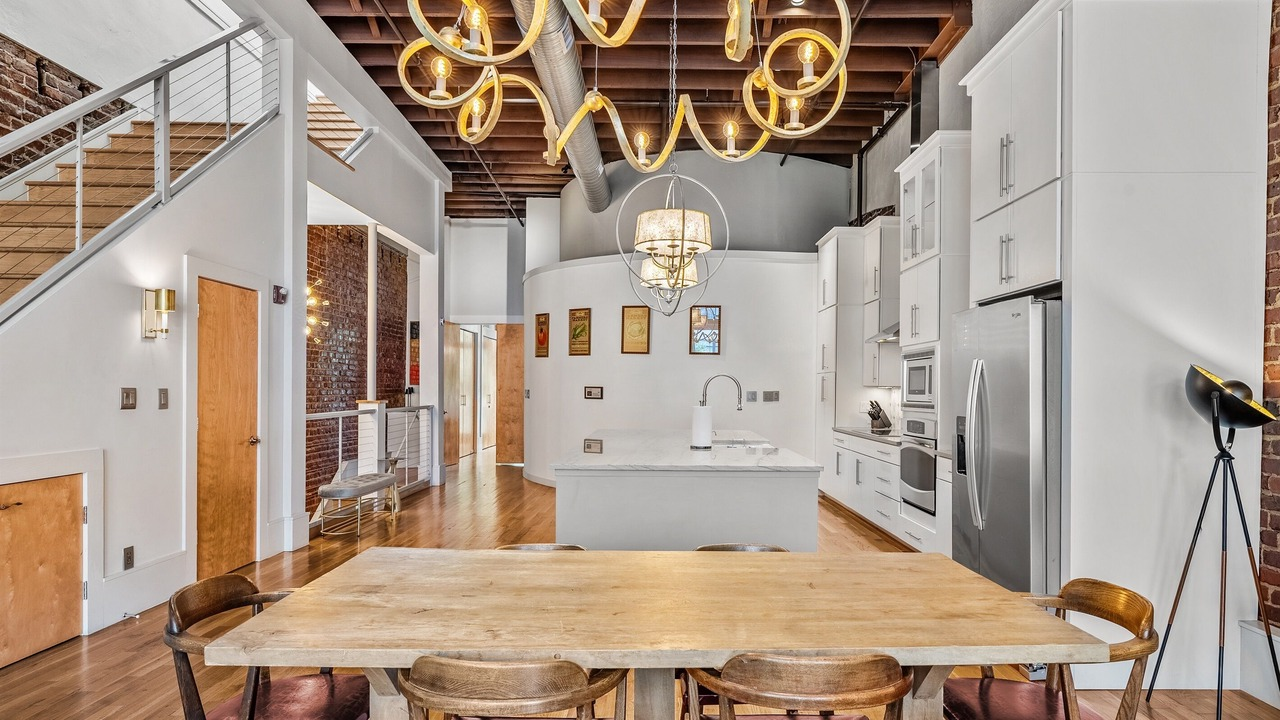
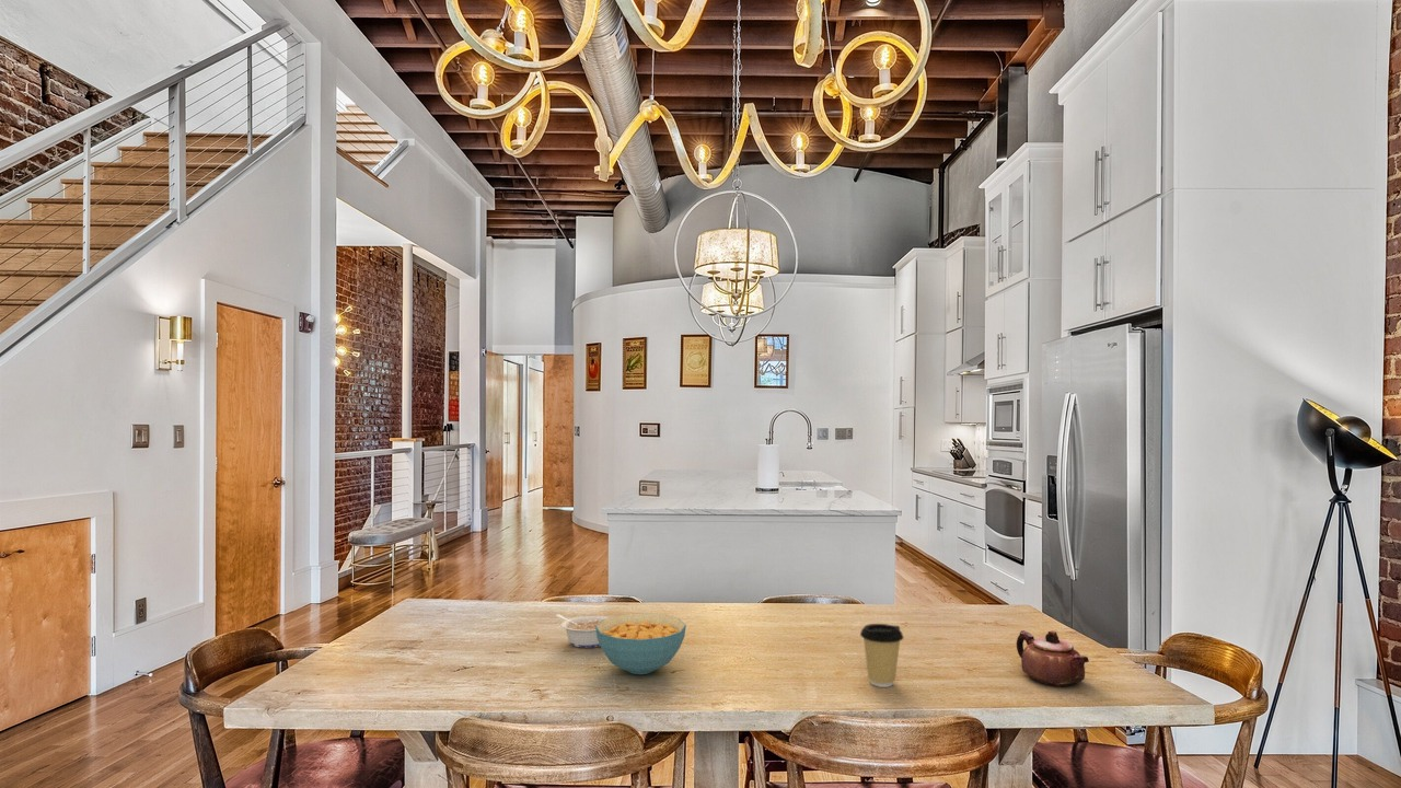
+ coffee cup (881, 654)
+ cereal bowl (640, 647)
+ legume (587, 630)
+ teapot (1051, 653)
